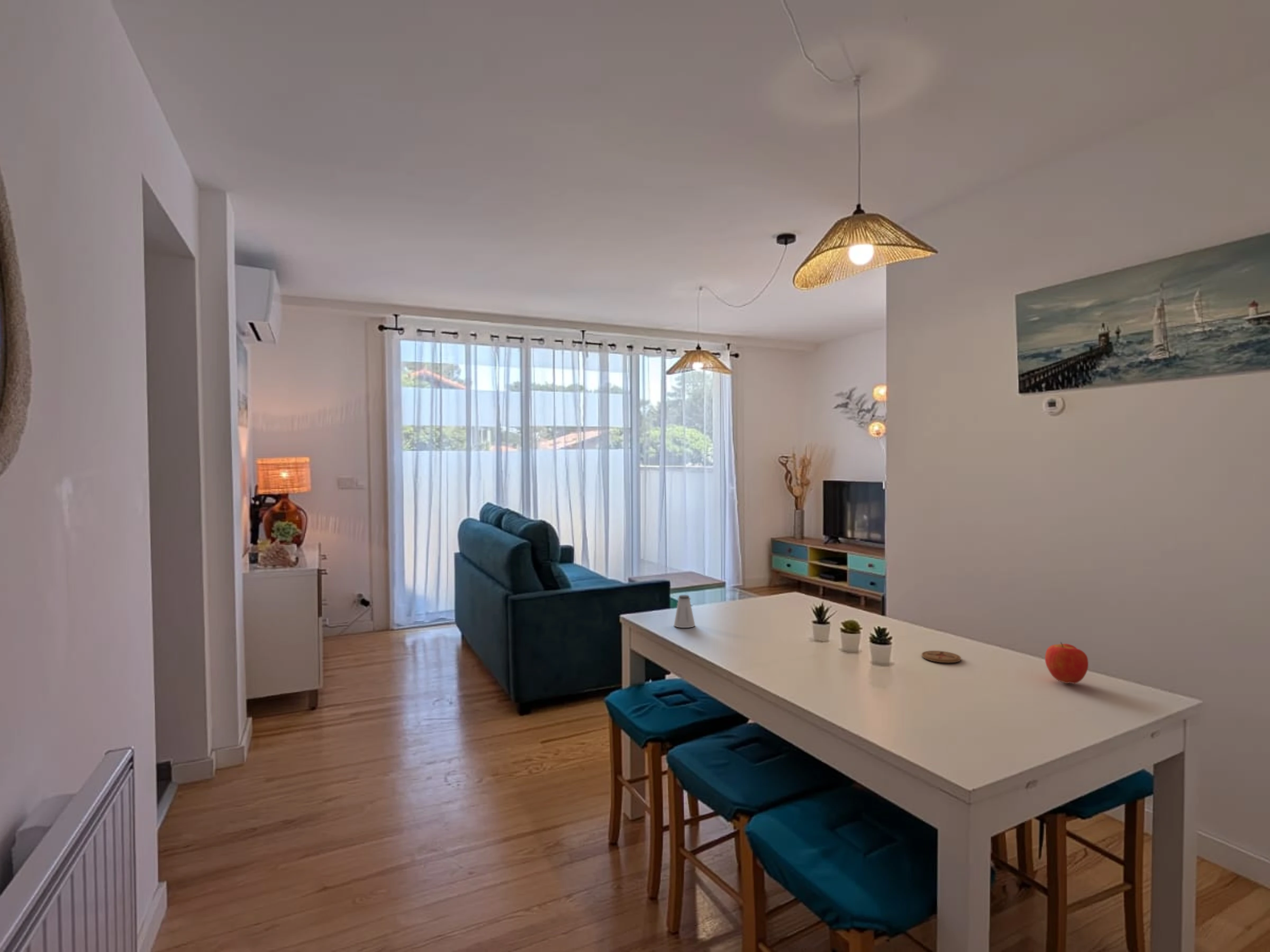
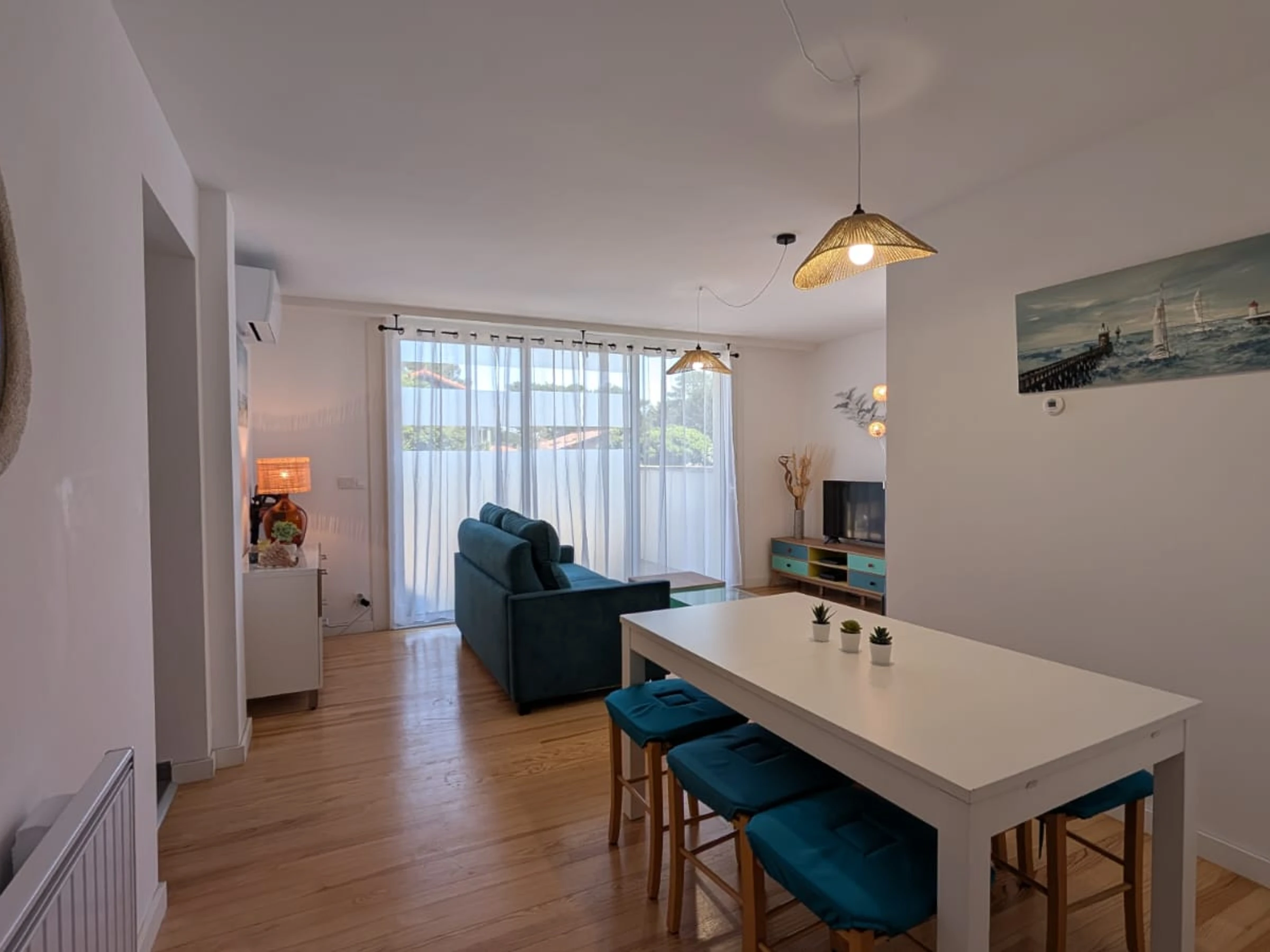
- coaster (941, 656)
- saltshaker (684, 610)
- apple (1066, 662)
